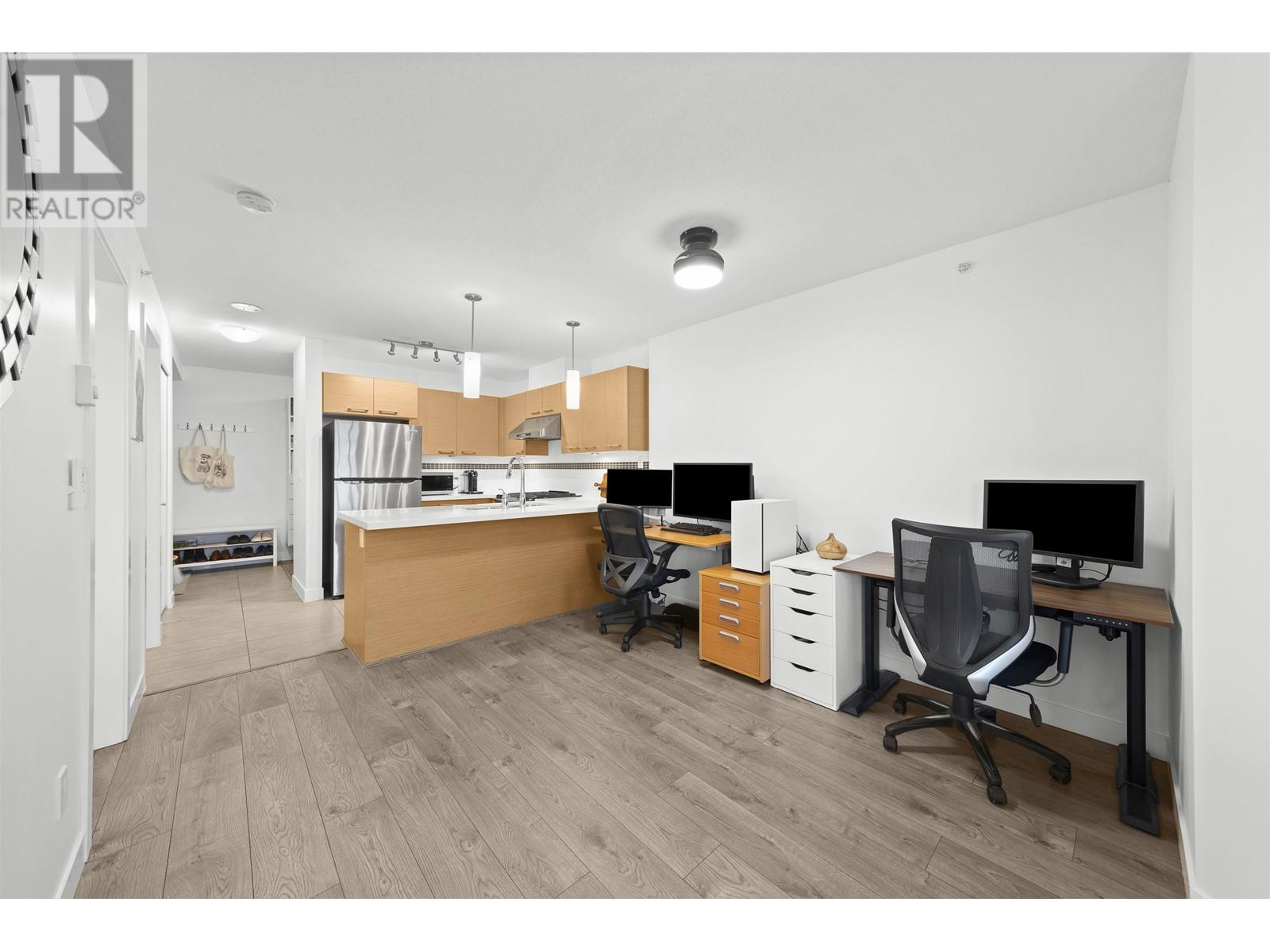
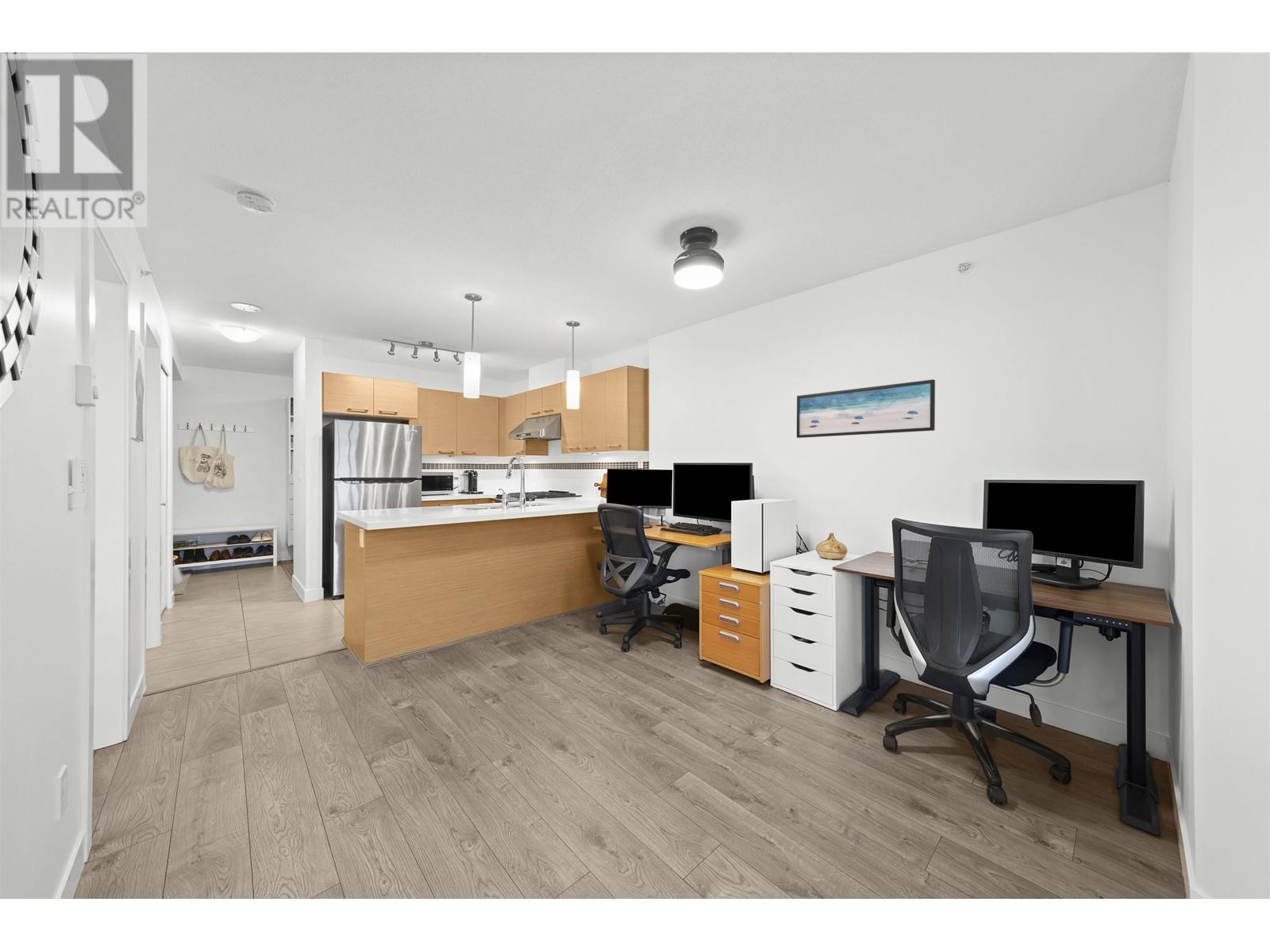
+ wall art (859, 411)
